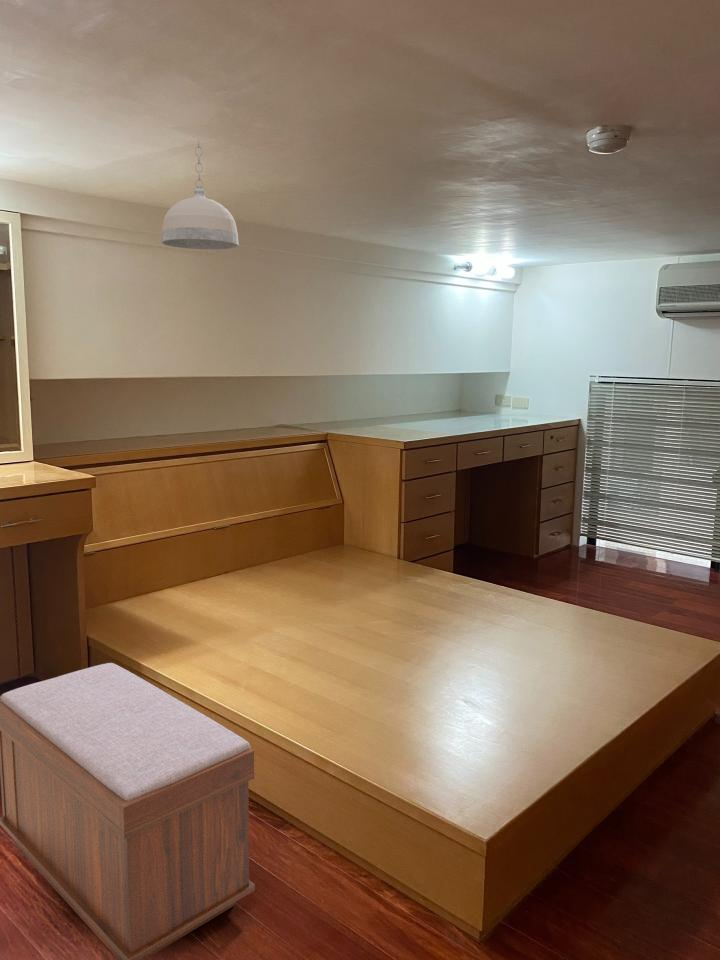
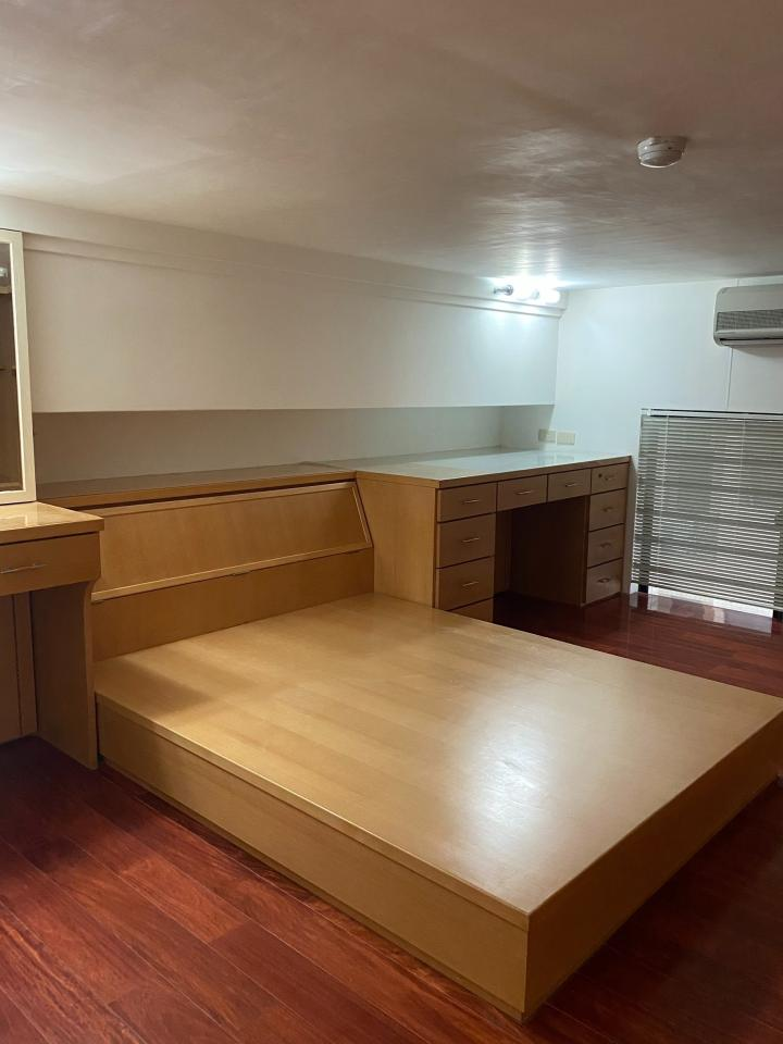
- bench (118, 793)
- pendant light (199, 191)
